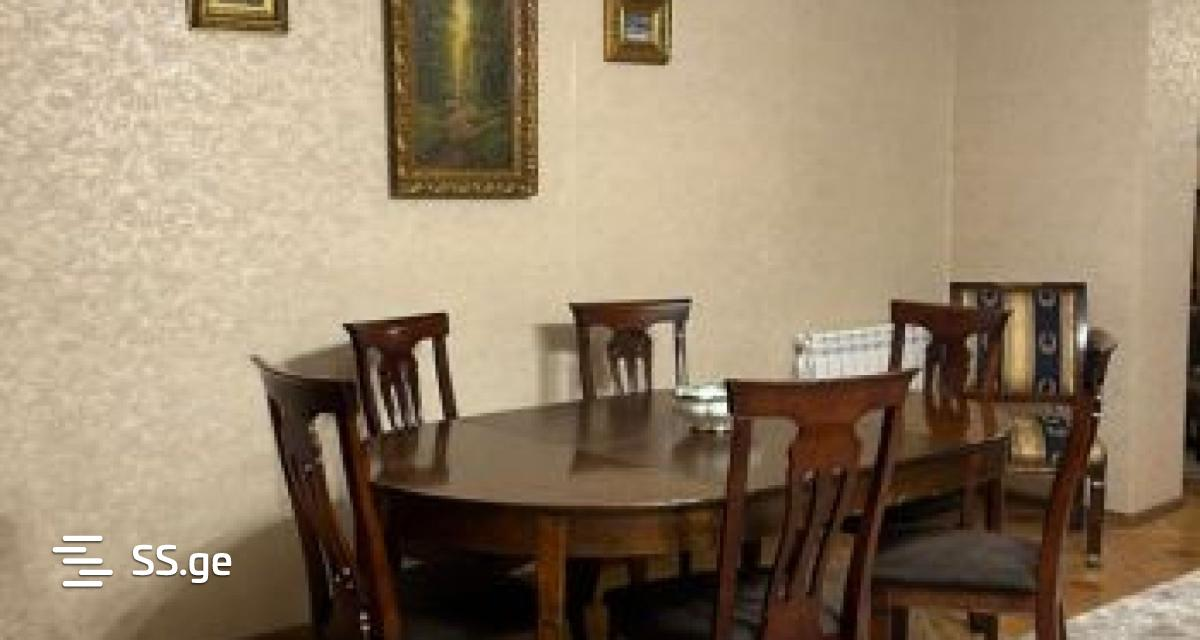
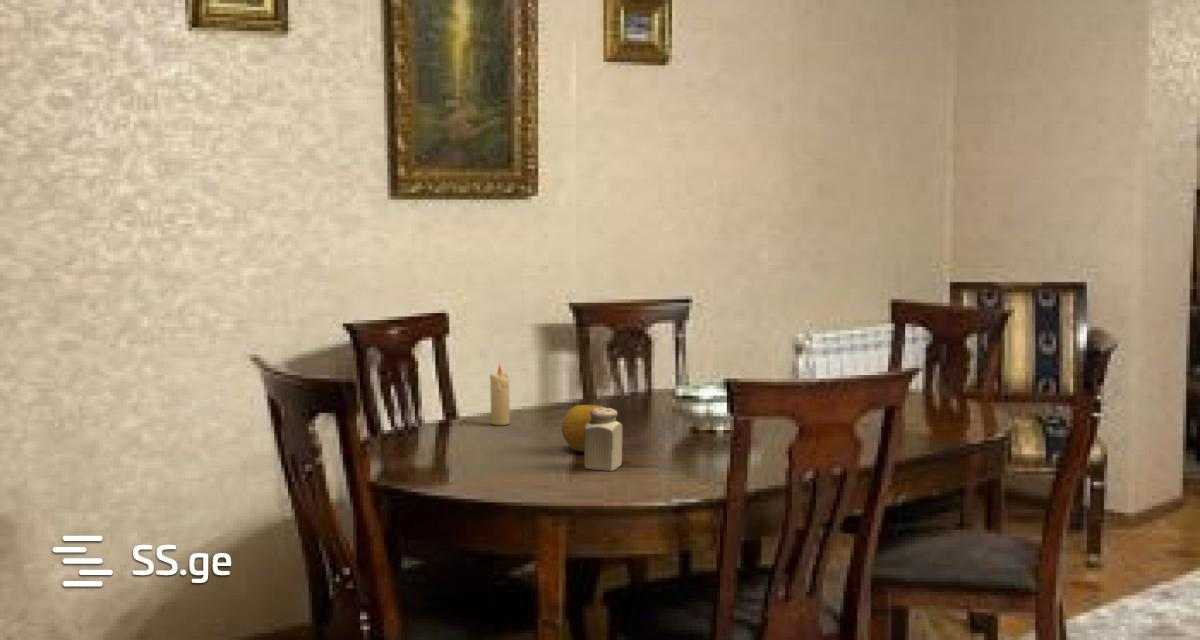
+ candle (500, 393)
+ salt shaker (603, 437)
+ fruit (585, 425)
